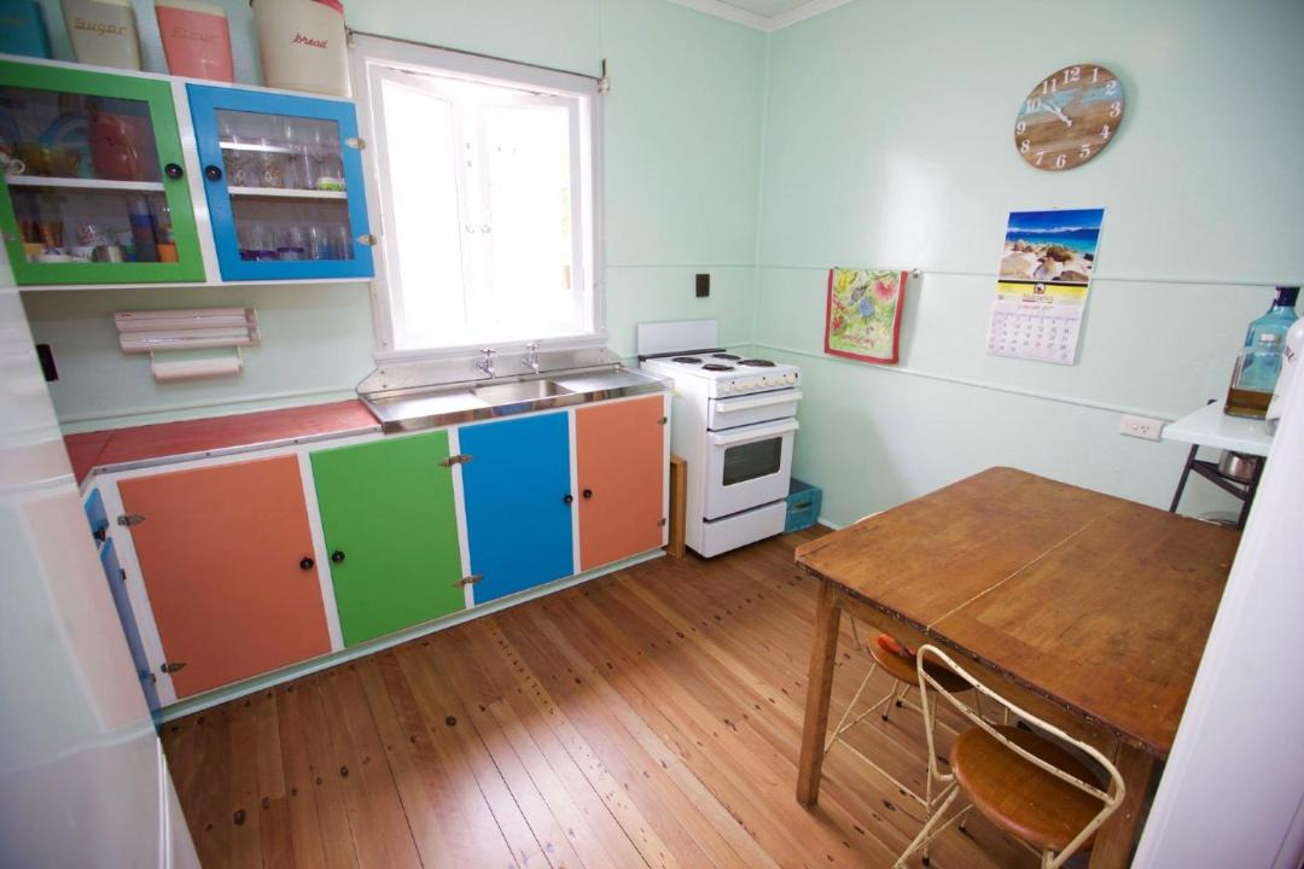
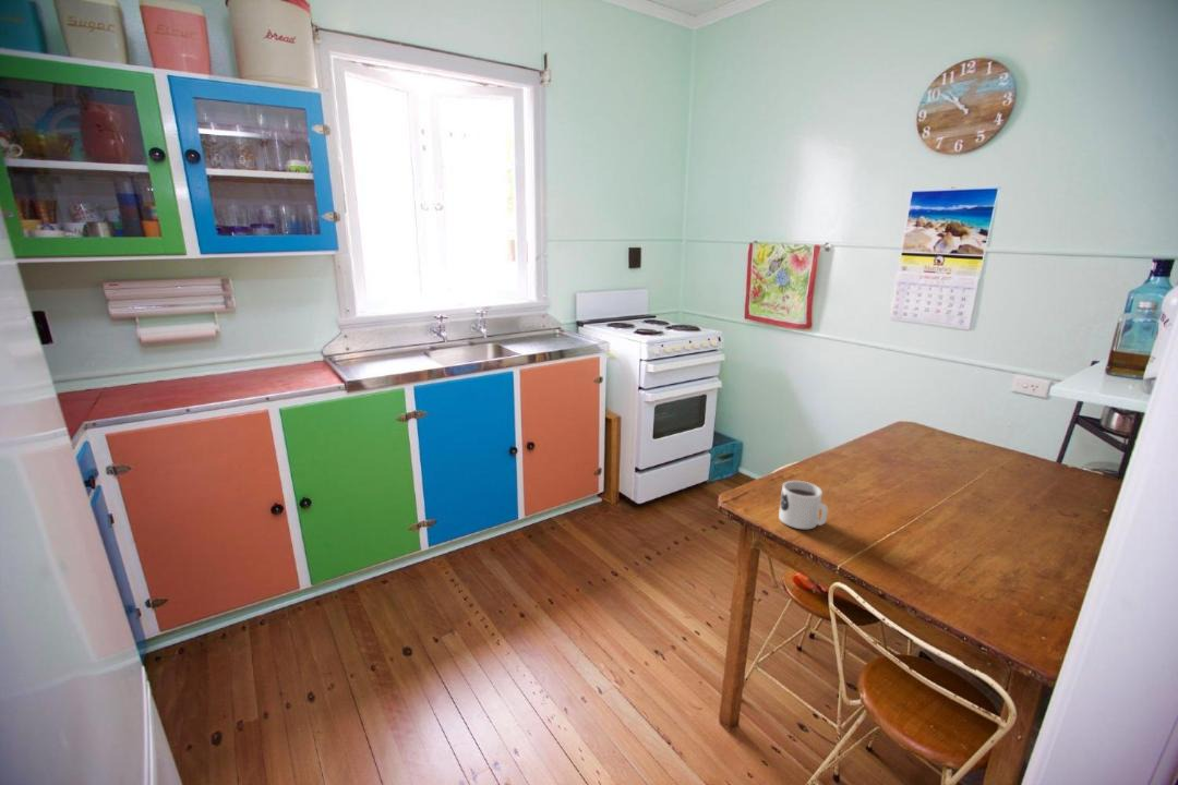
+ mug (804, 505)
